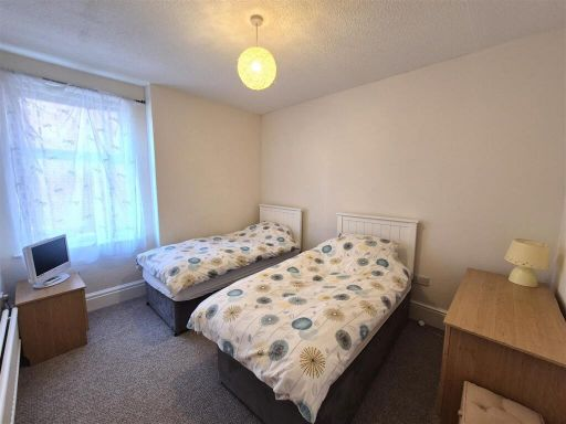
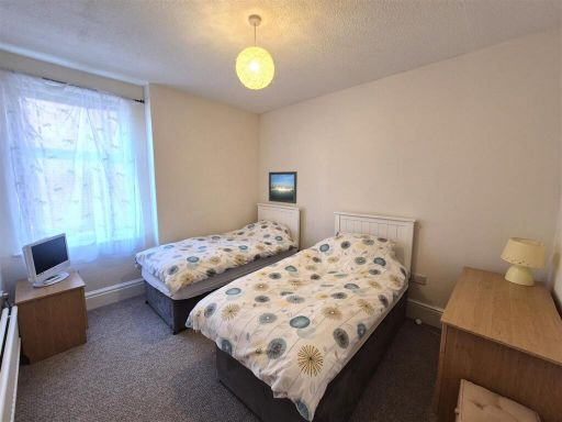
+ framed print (282, 187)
